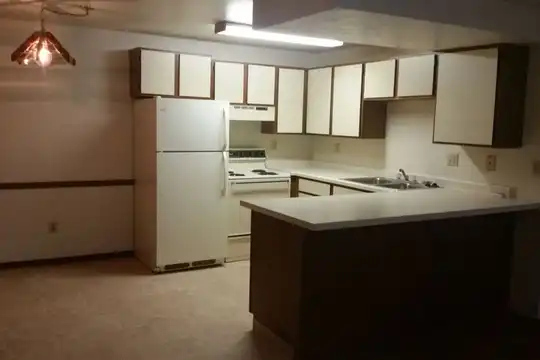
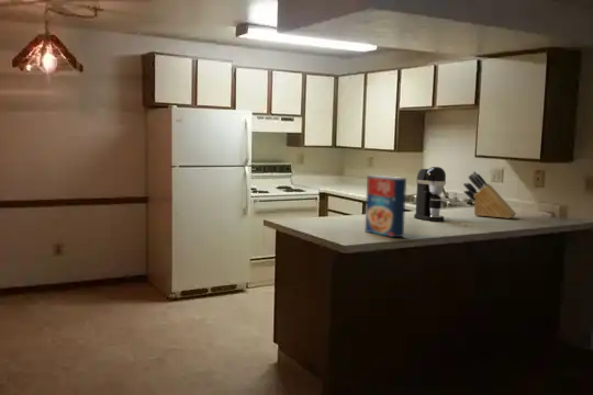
+ cereal box (384, 205)
+ knife block (489, 194)
+ coffee maker (429, 192)
